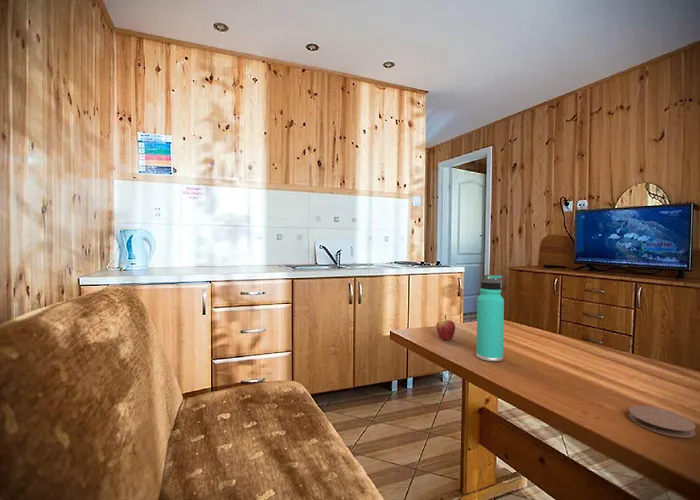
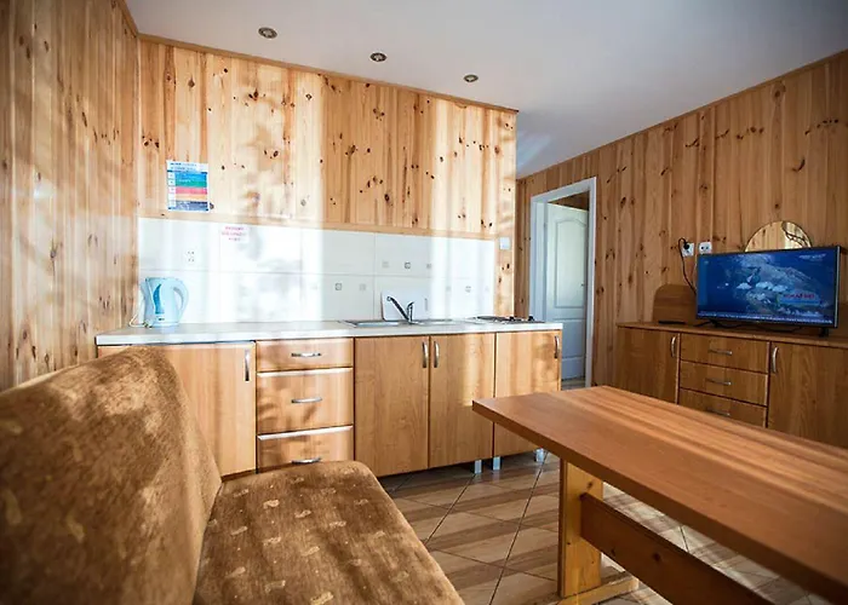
- thermos bottle (490, 316)
- fruit (445, 325)
- coaster (660, 420)
